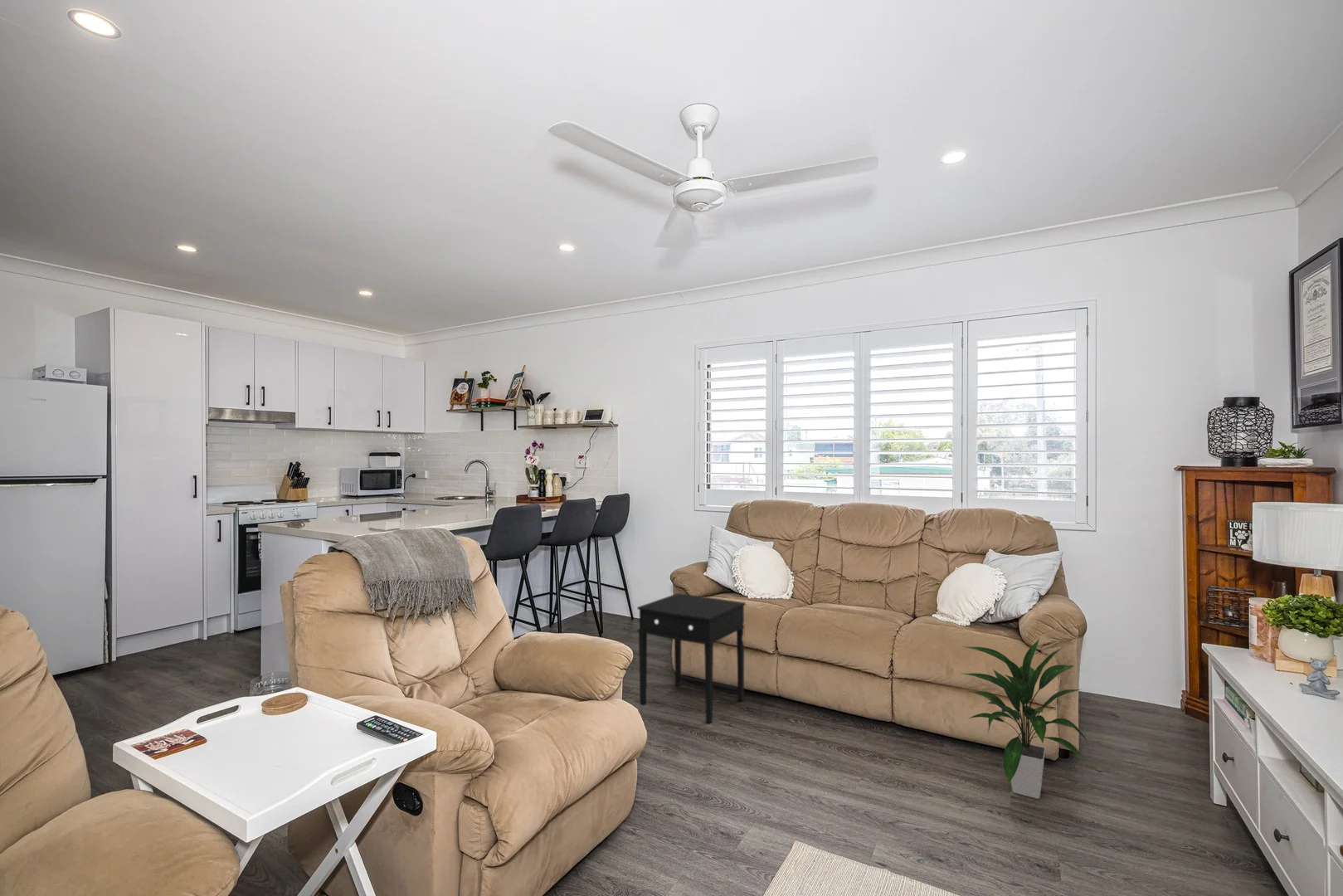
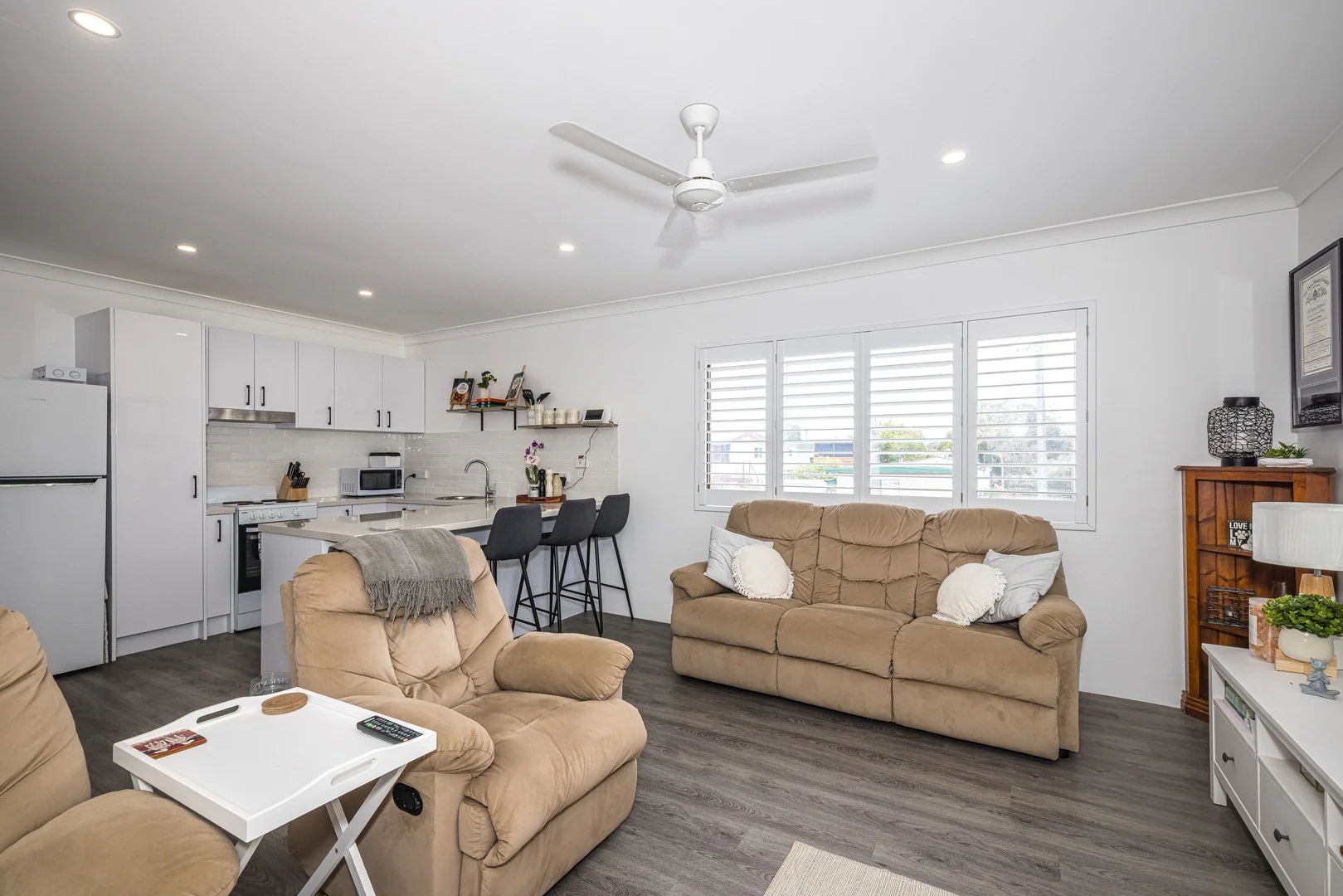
- side table (680, 654)
- indoor plant (1022, 714)
